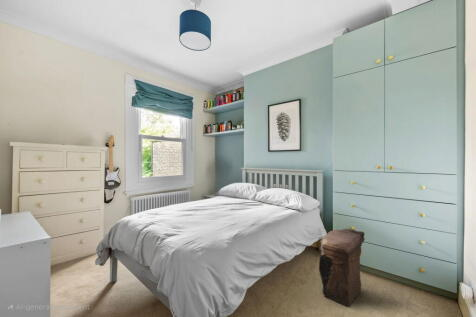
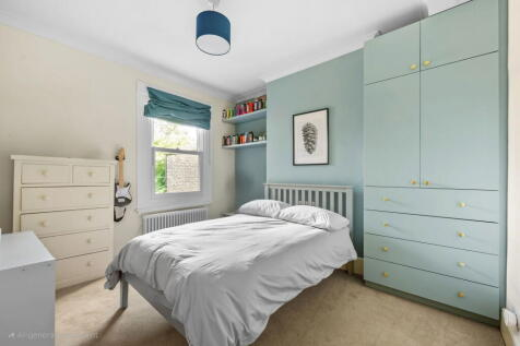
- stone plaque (341, 263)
